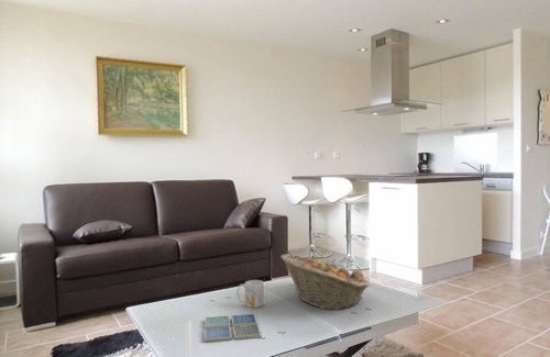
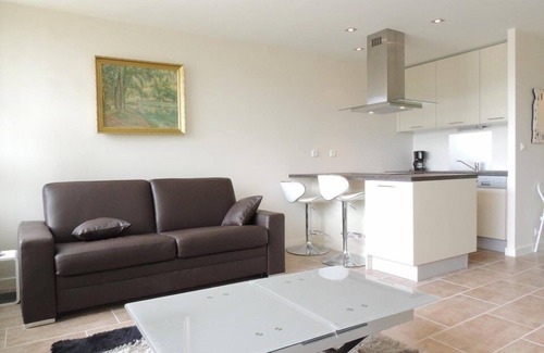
- mug (251, 293)
- drink coaster (232, 326)
- fruit basket (323, 277)
